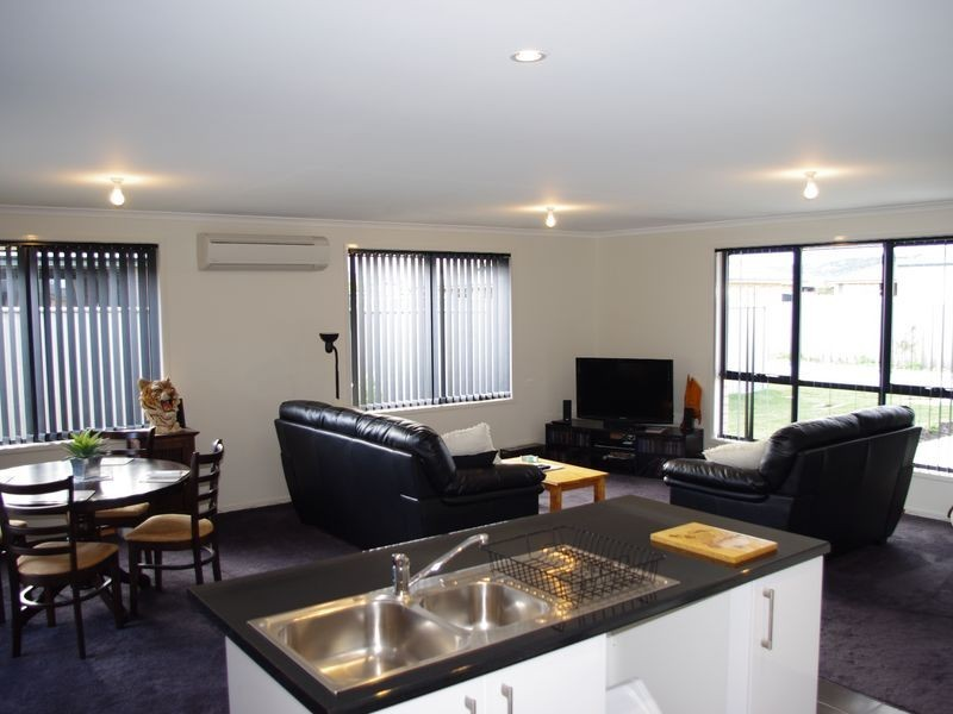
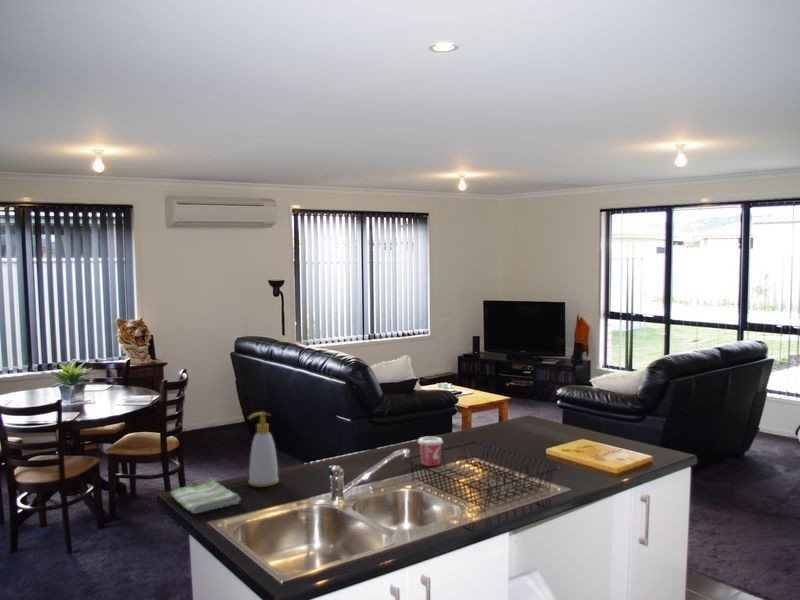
+ dish towel (204, 494)
+ cup (430, 451)
+ soap bottle (262, 447)
